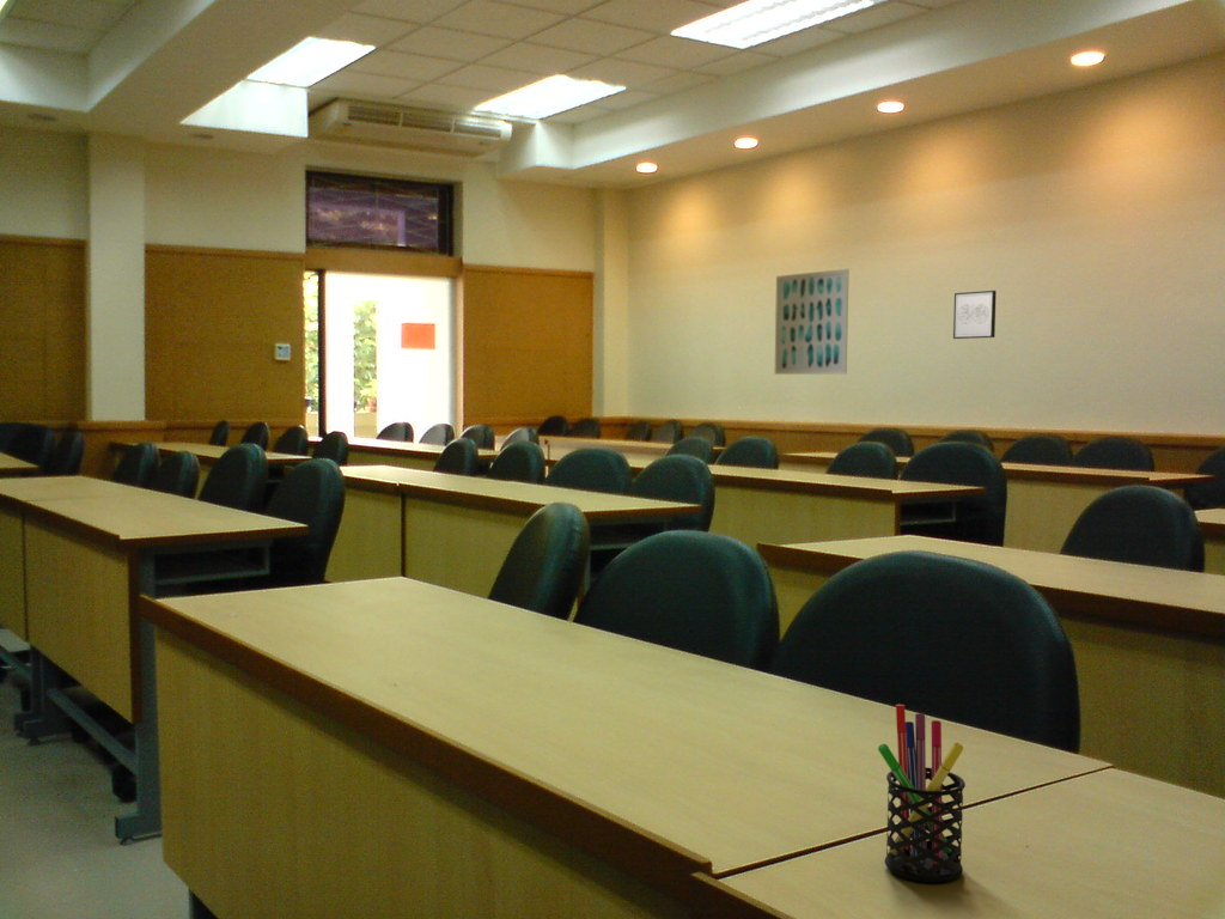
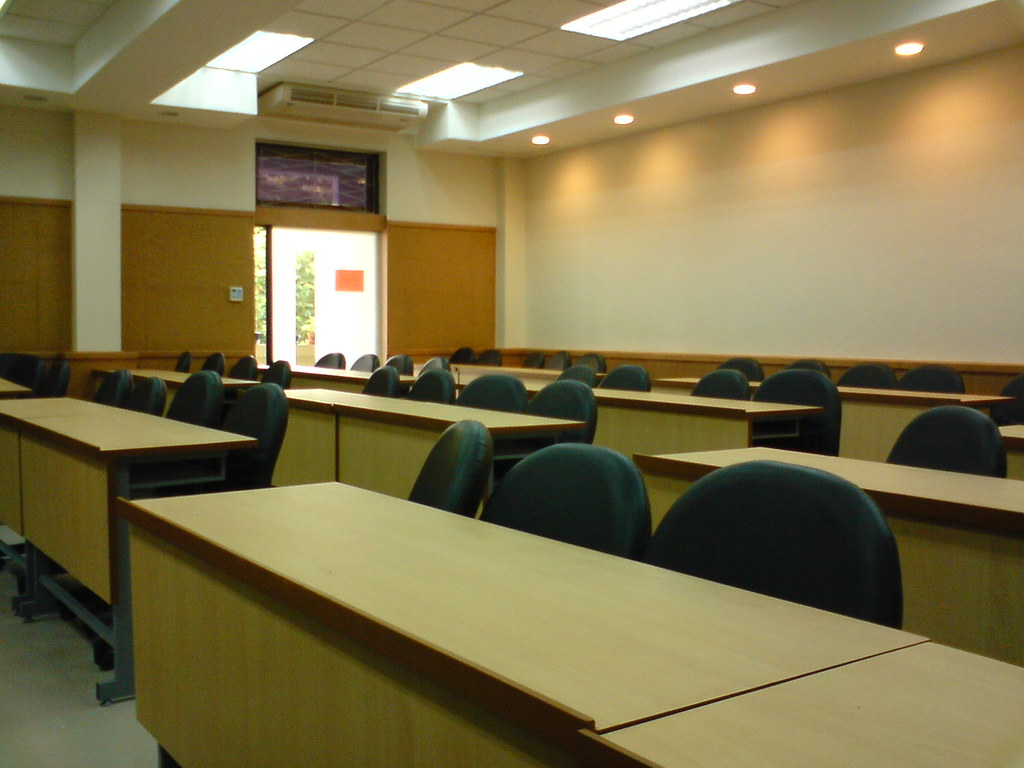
- wall art (974, 315)
- pen holder (915, 790)
- wall art (810, 323)
